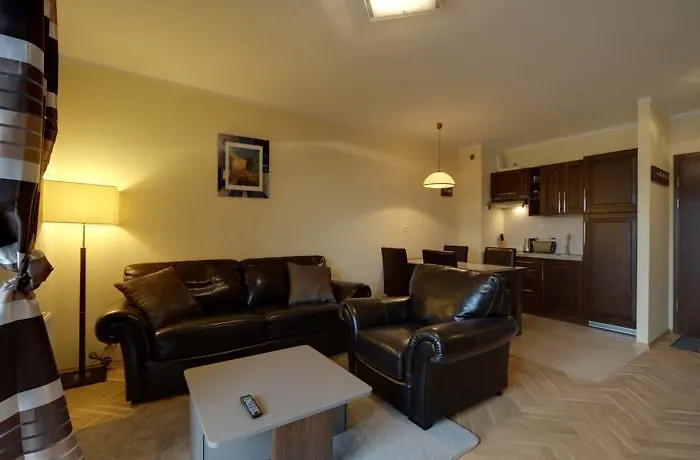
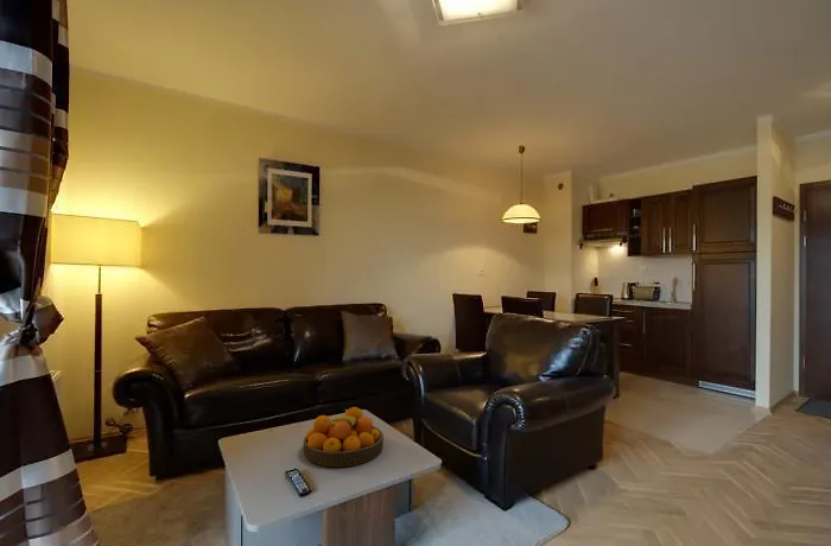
+ fruit bowl (343, 431)
